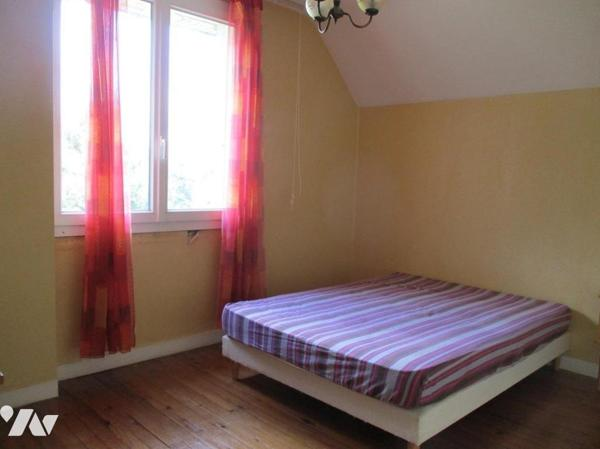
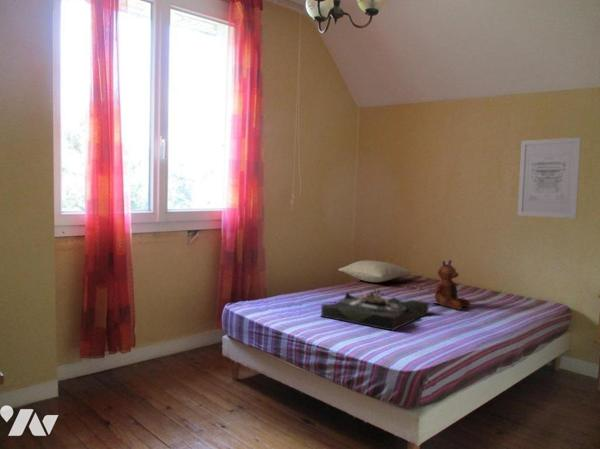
+ pillow (374, 270)
+ serving tray (375, 301)
+ wall art (547, 178)
+ toy (452, 283)
